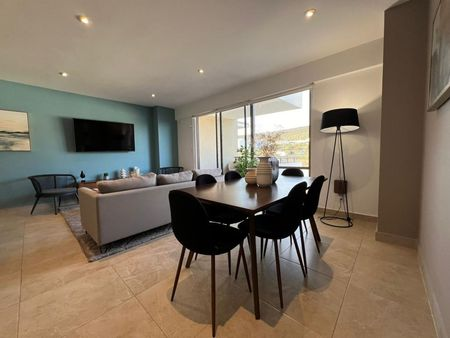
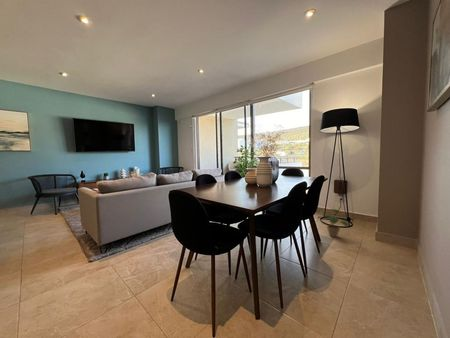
+ potted plant (333, 223)
